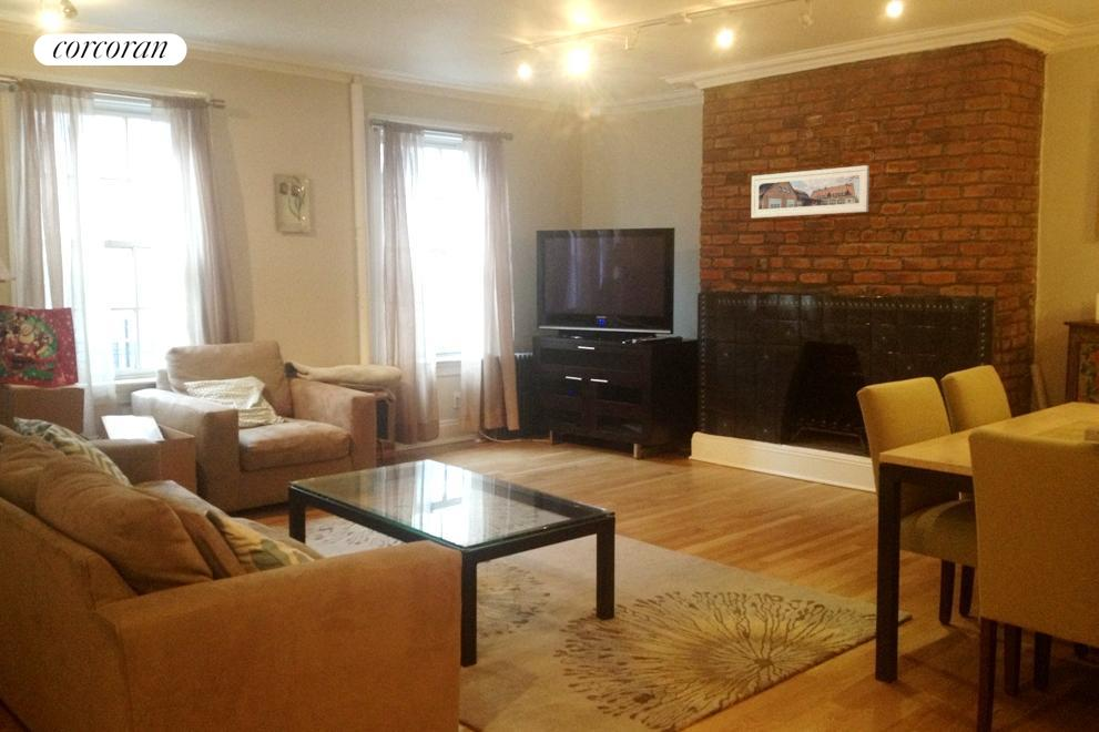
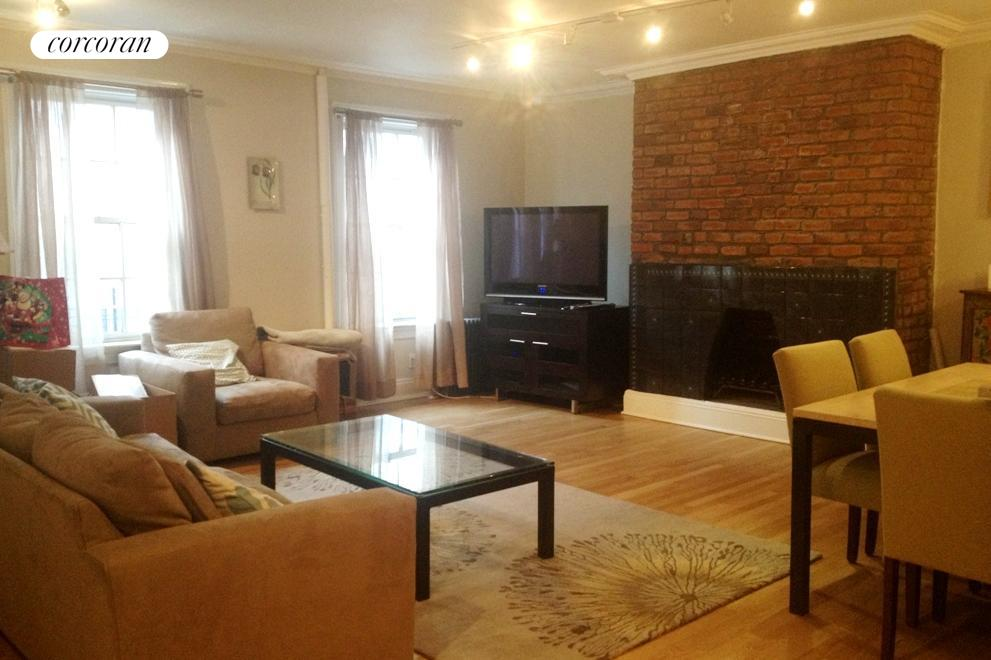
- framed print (807, 193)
